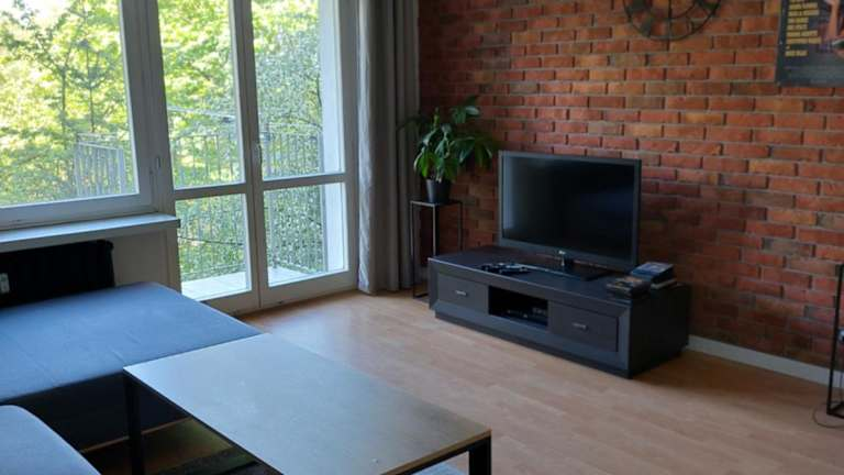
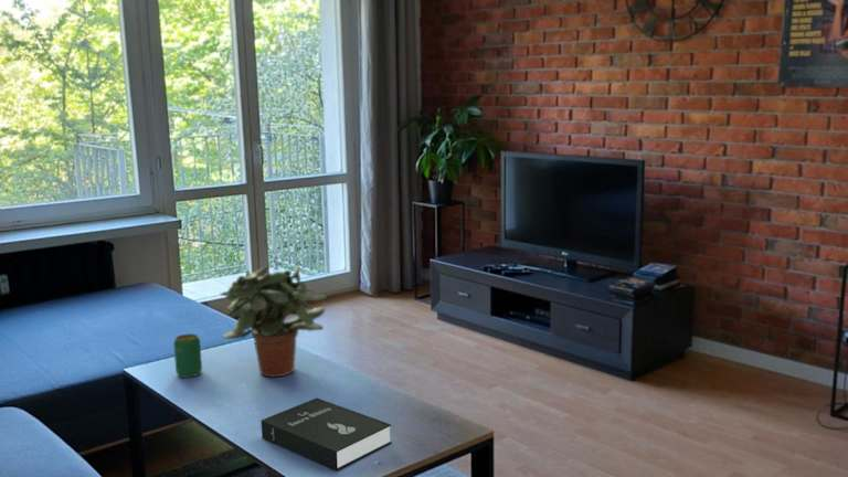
+ beverage can (188, 354)
+ booklet (326, 431)
+ potted plant (275, 318)
